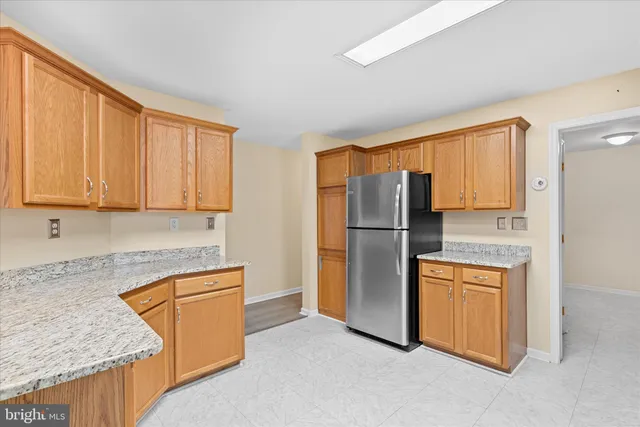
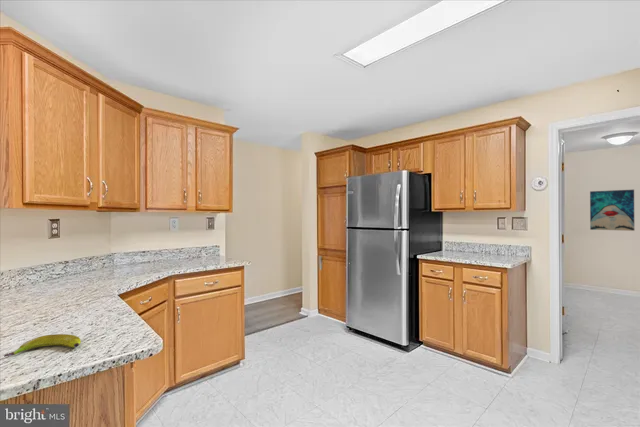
+ wall art (611, 210)
+ banana (50, 343)
